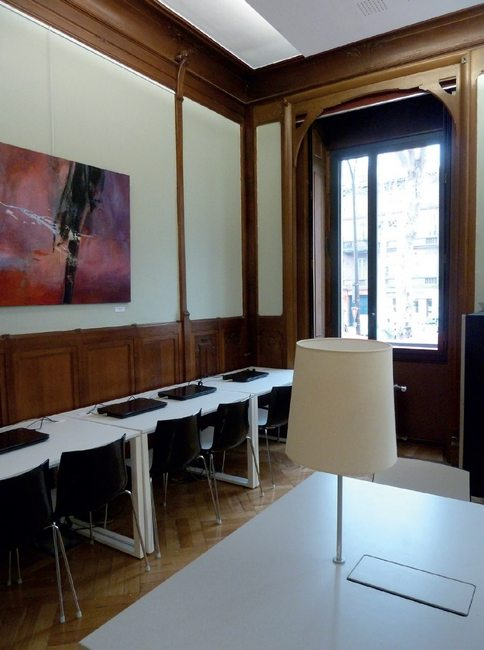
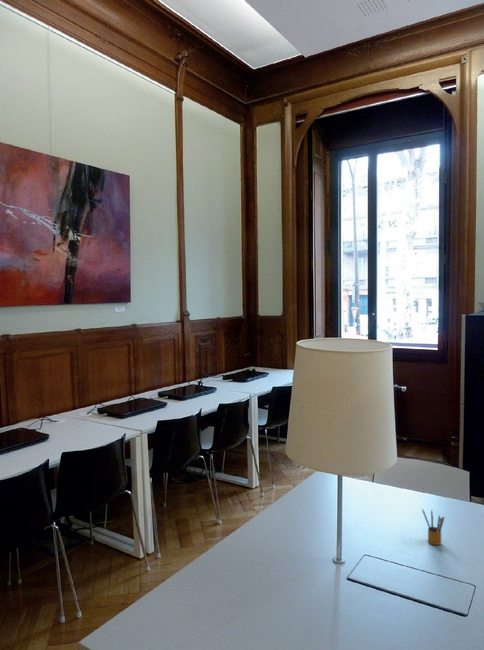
+ pencil box (433, 527)
